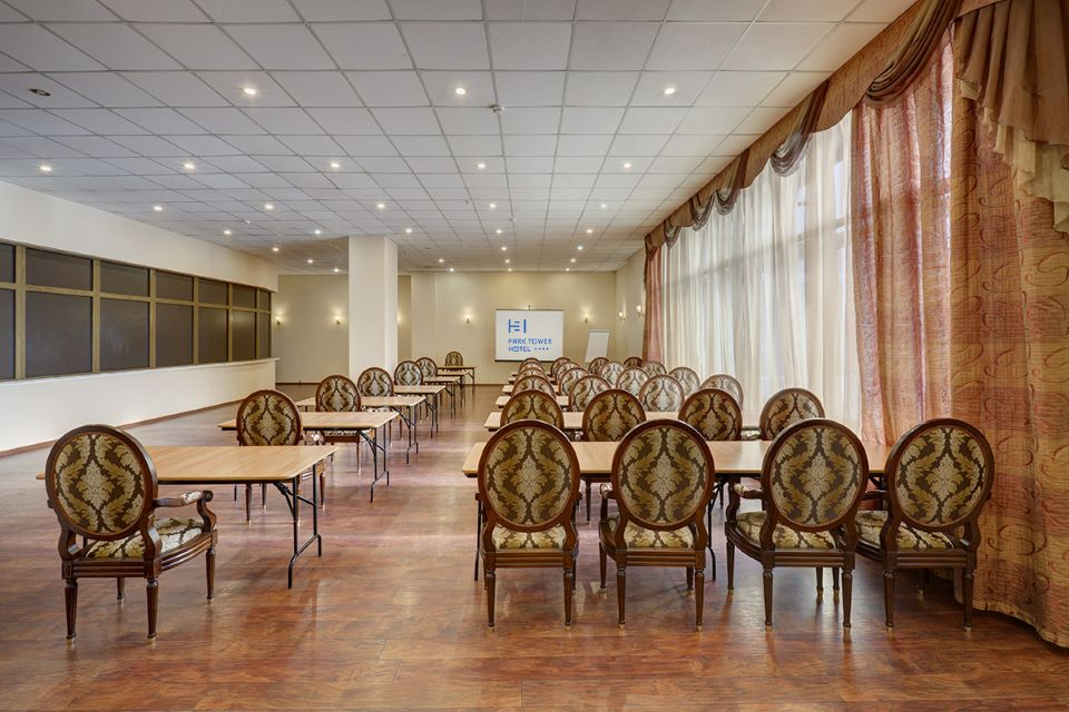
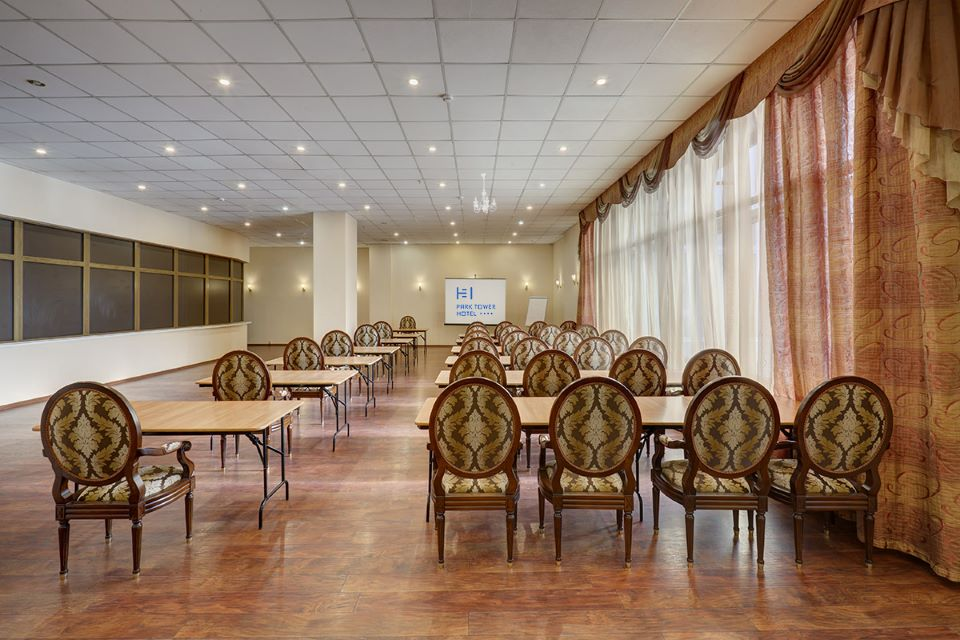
+ chandelier (484, 193)
